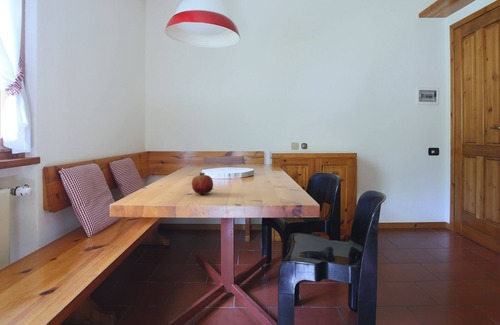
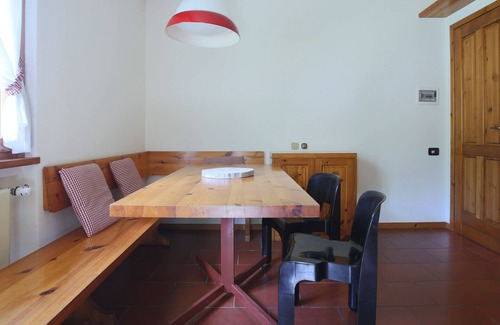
- fruit (202, 183)
